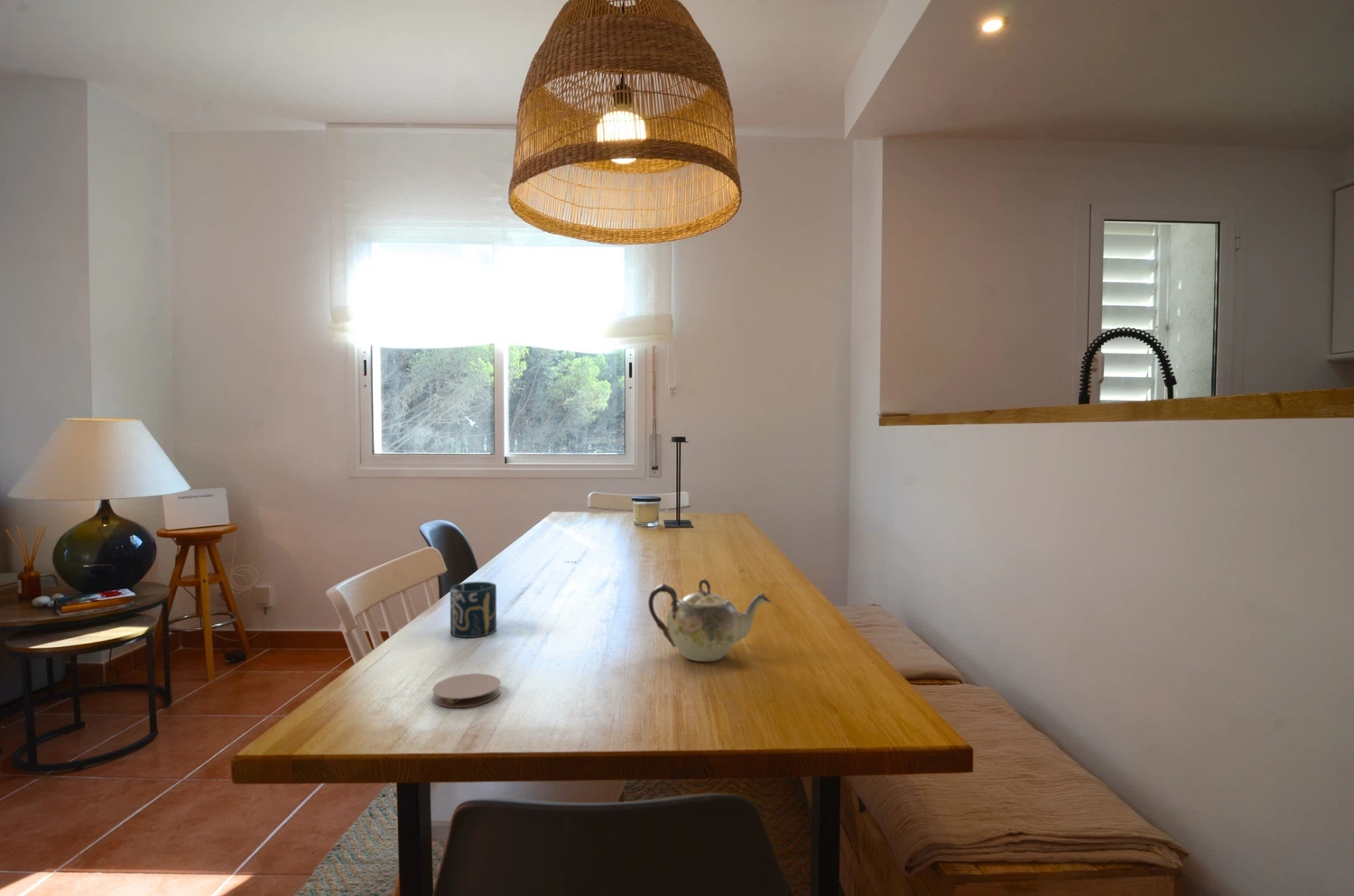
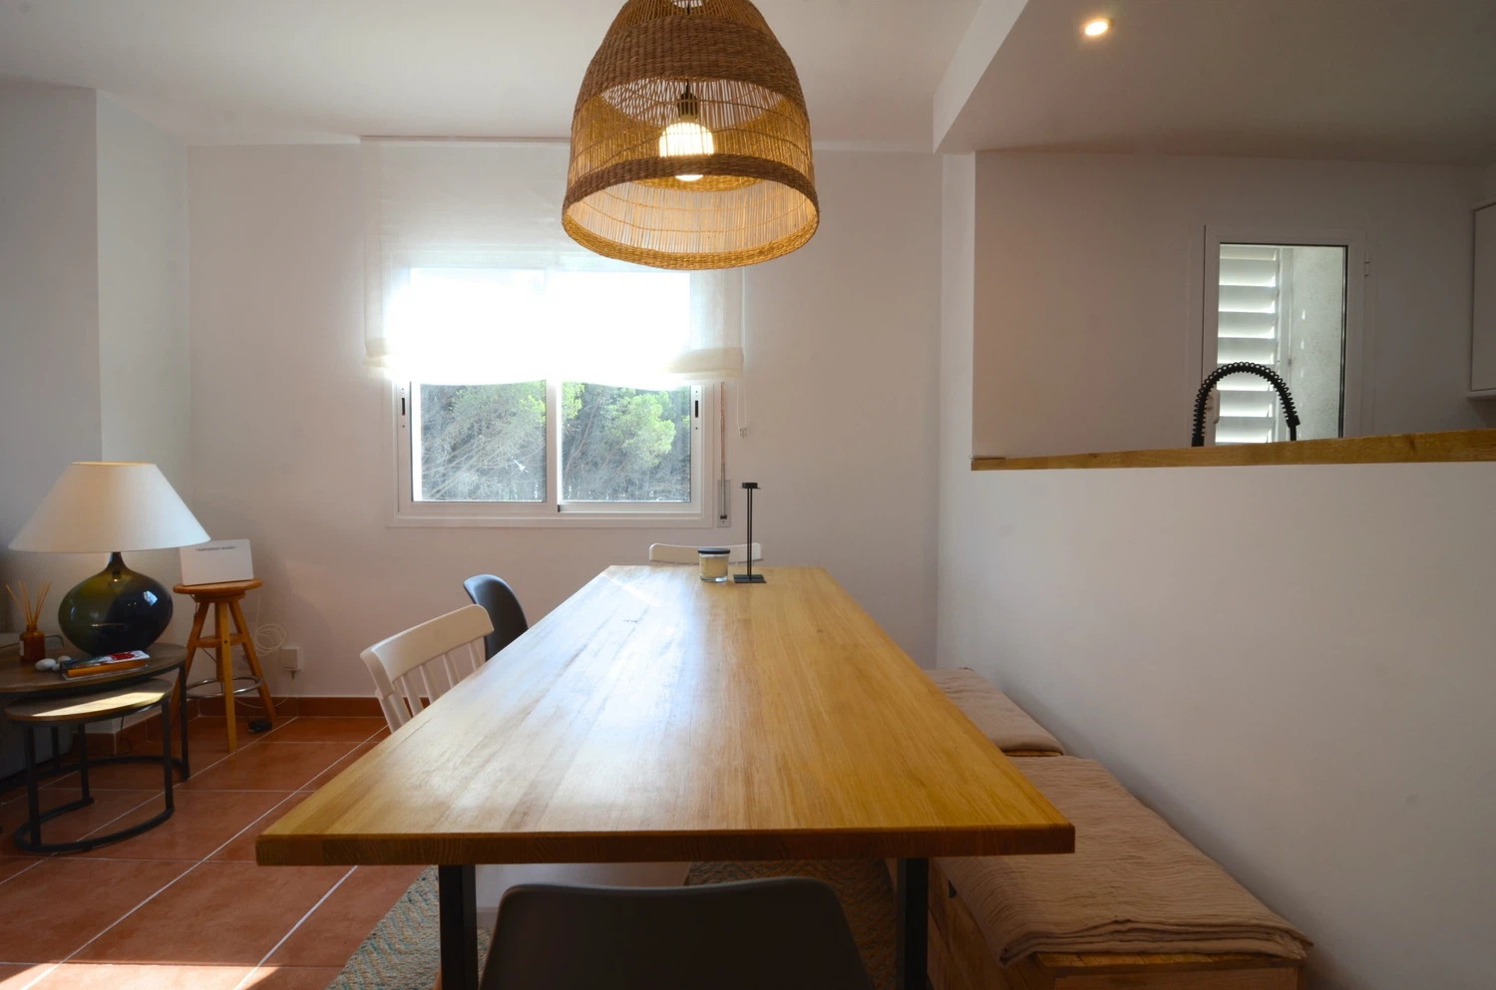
- coaster (467, 689)
- teapot (709, 616)
- cup (475, 606)
